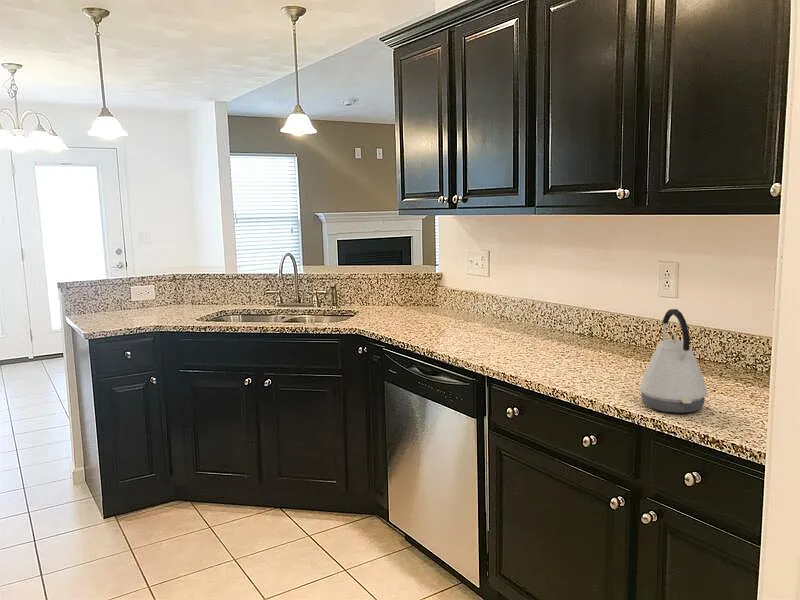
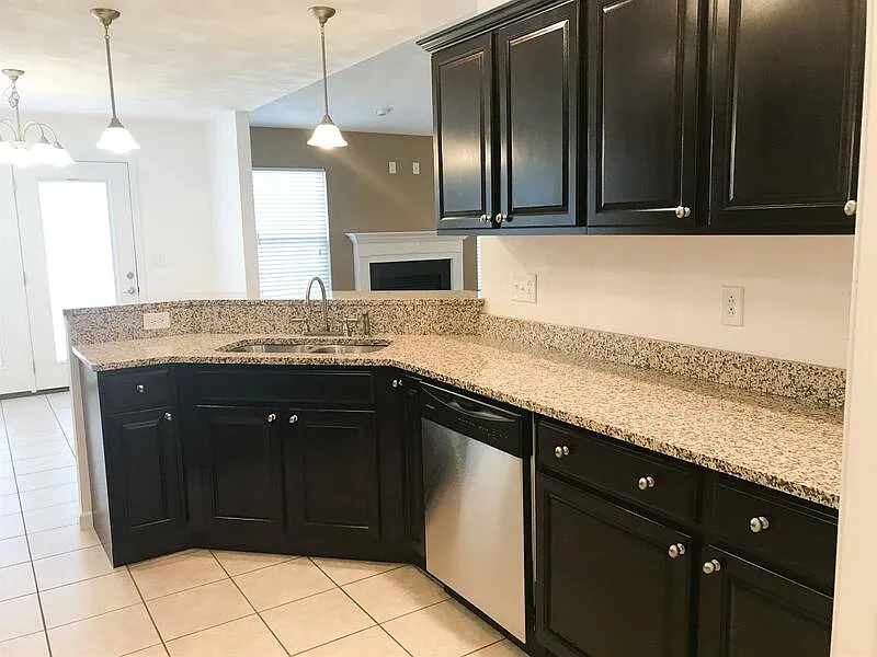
- kettle (672, 357)
